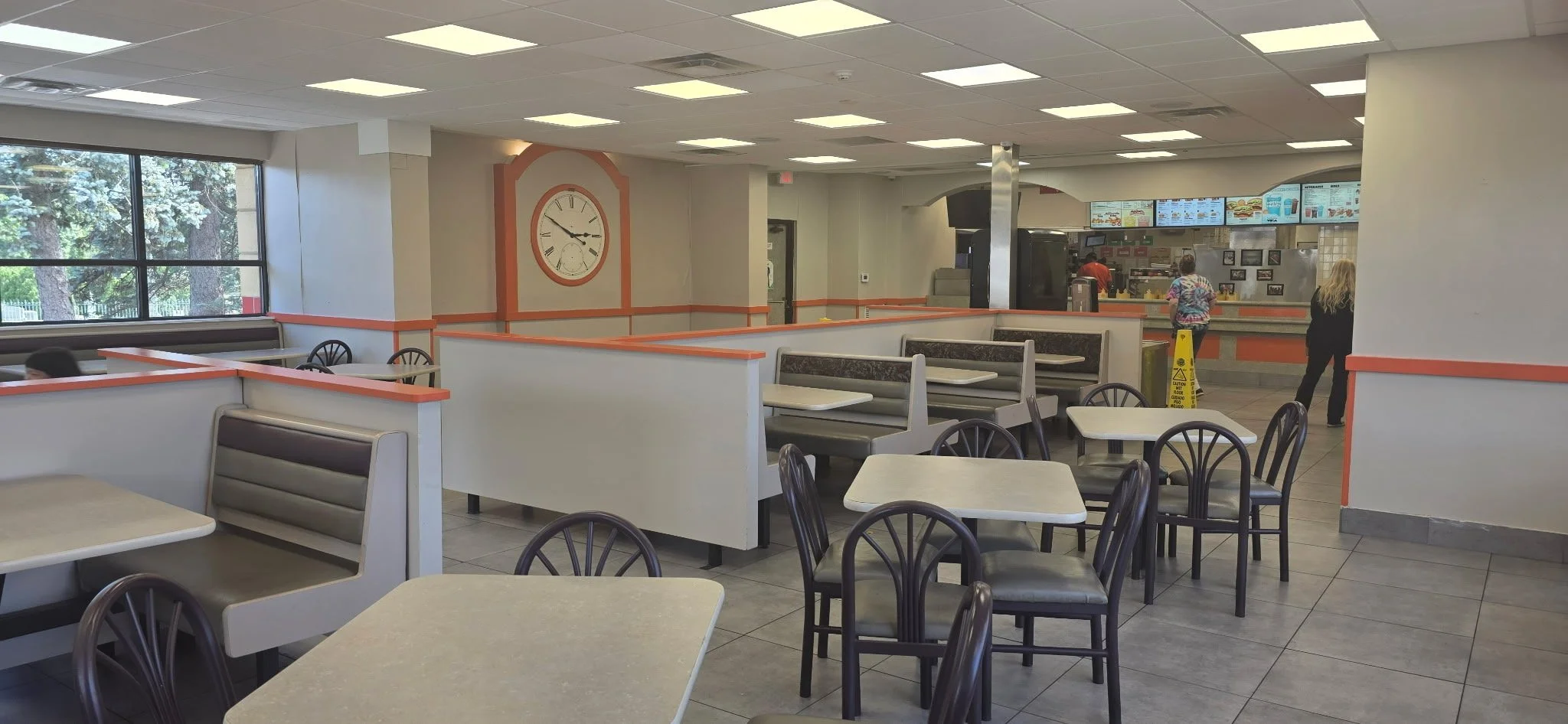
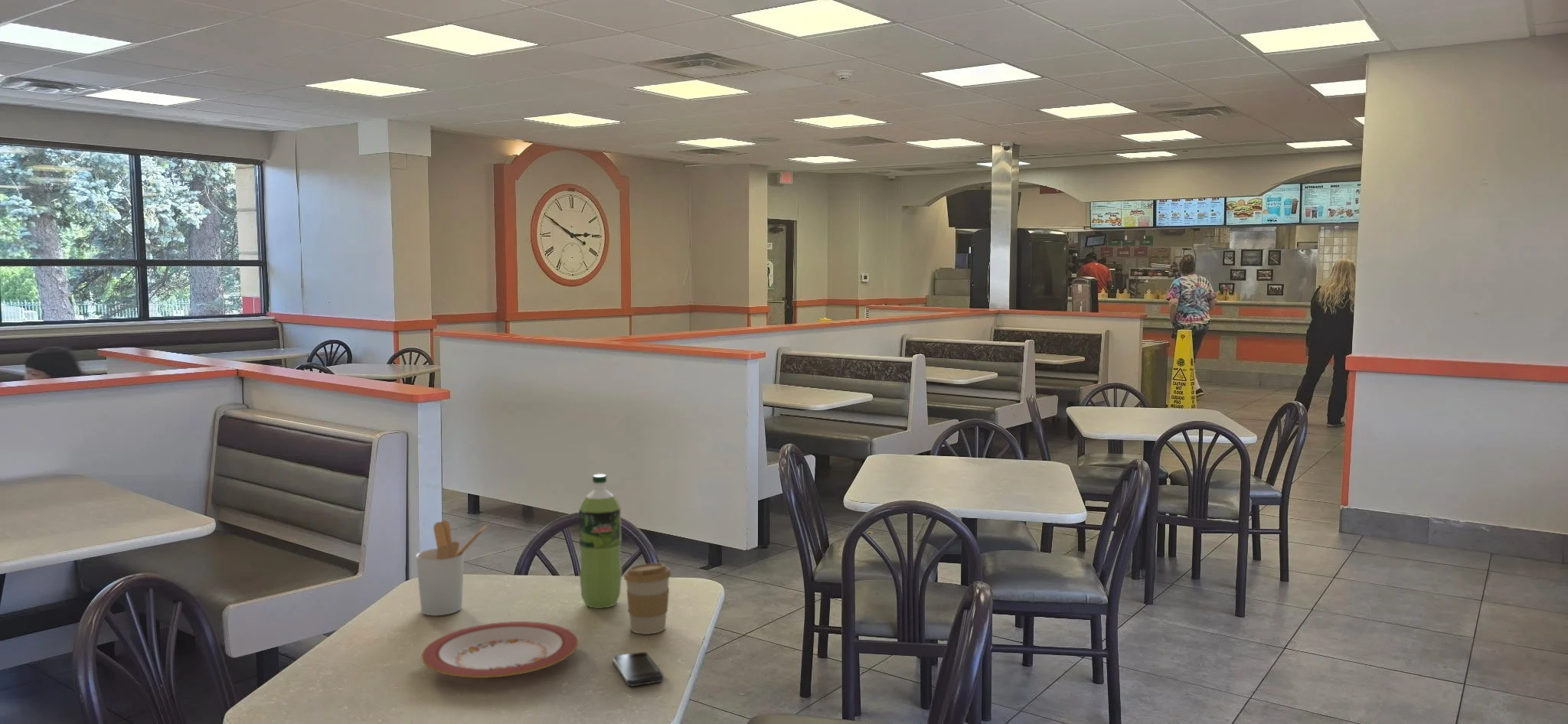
+ coffee cup (648, 596)
+ smartphone (637, 668)
+ pop (600, 540)
+ plate (501, 652)
+ utensil holder (453, 566)
